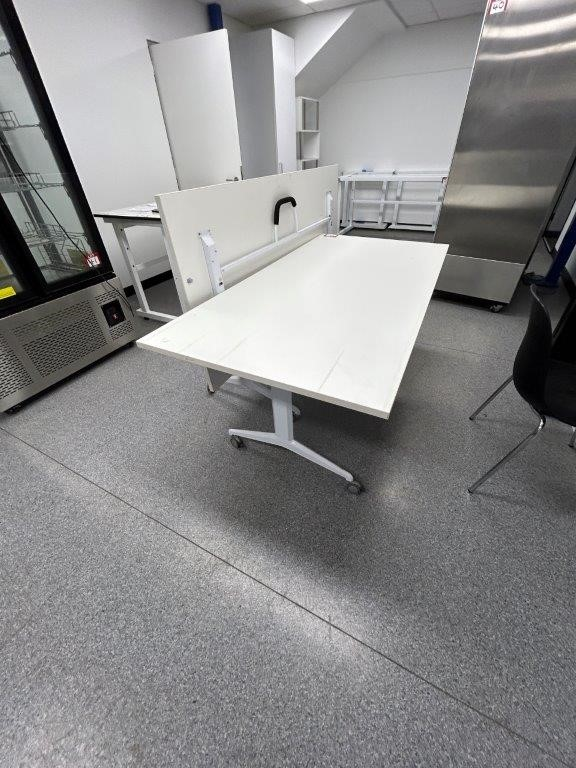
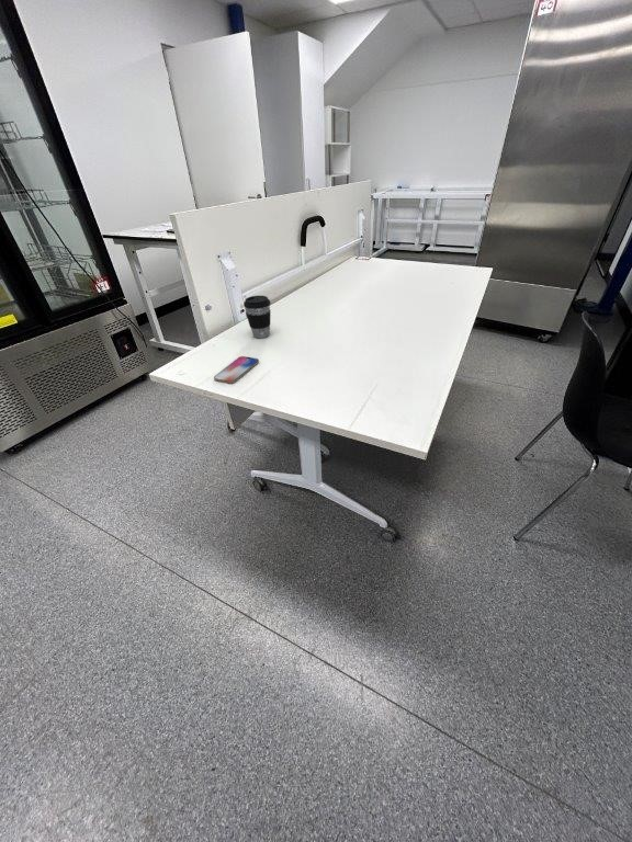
+ smartphone (237, 368)
+ coffee cup (259, 317)
